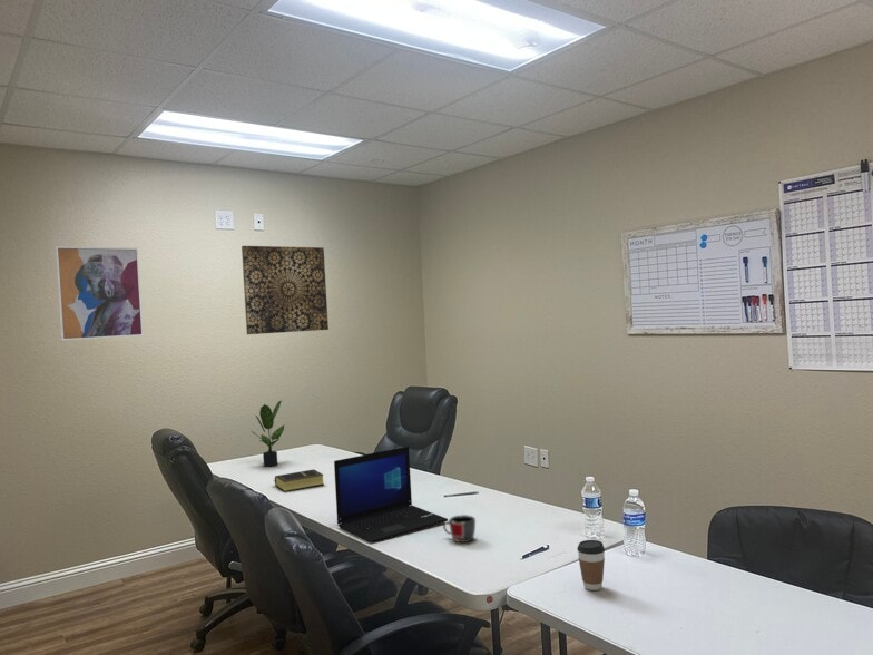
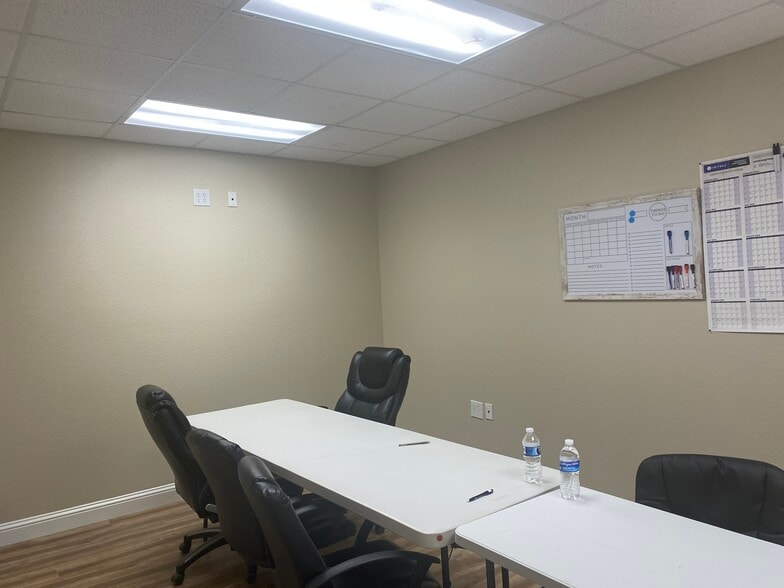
- wall art (100, 292)
- potted plant (273, 432)
- coffee cup (591, 565)
- laptop (390, 491)
- book (297, 480)
- wall art (286, 289)
- mug (458, 528)
